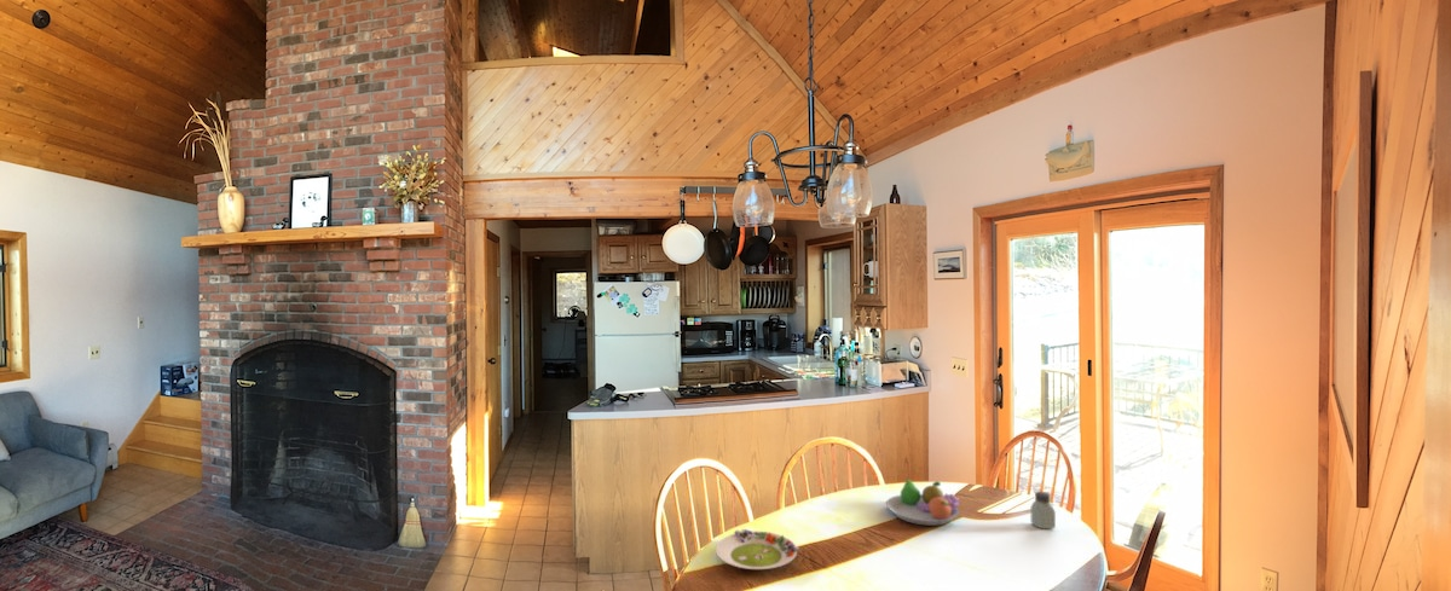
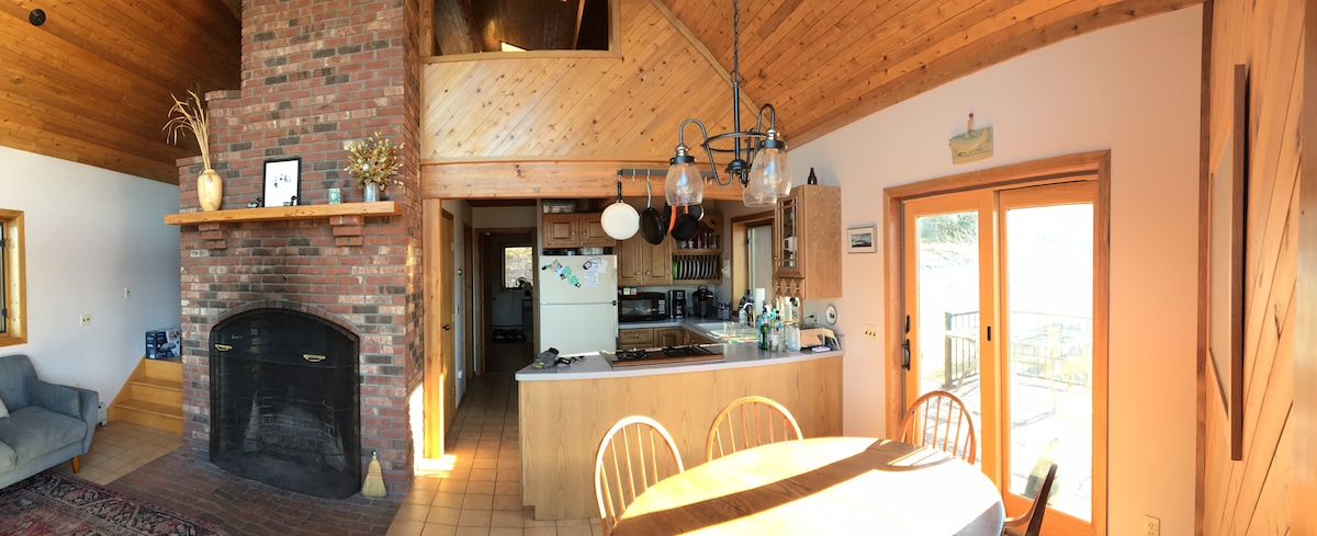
- fruit bowl (921, 498)
- salad plate (756, 551)
- saltshaker (1042, 509)
